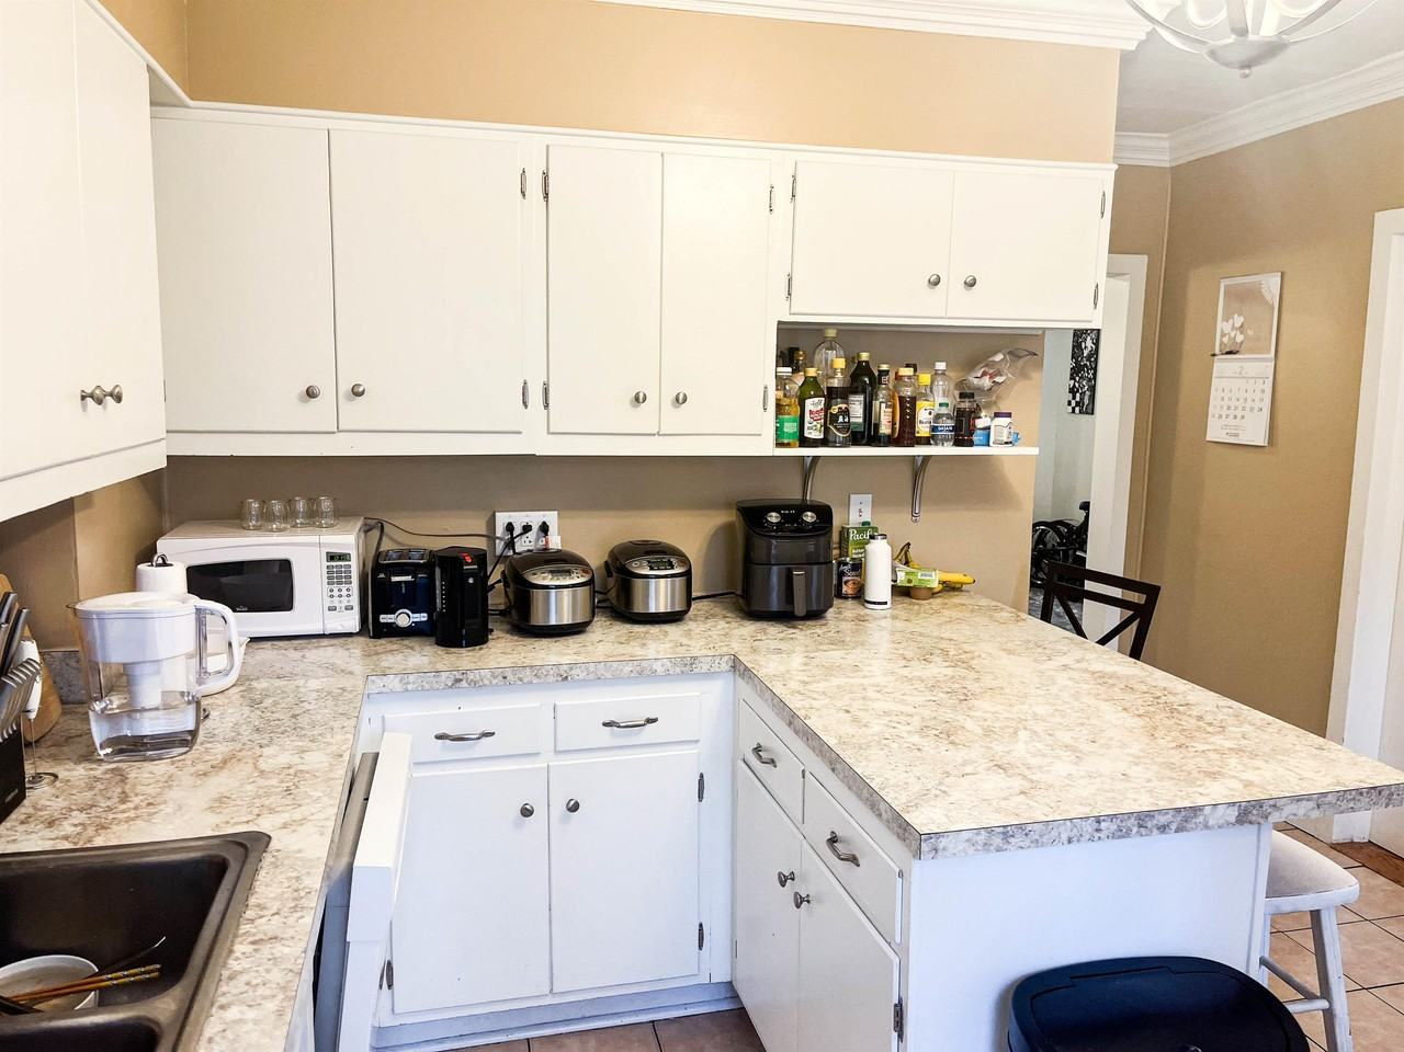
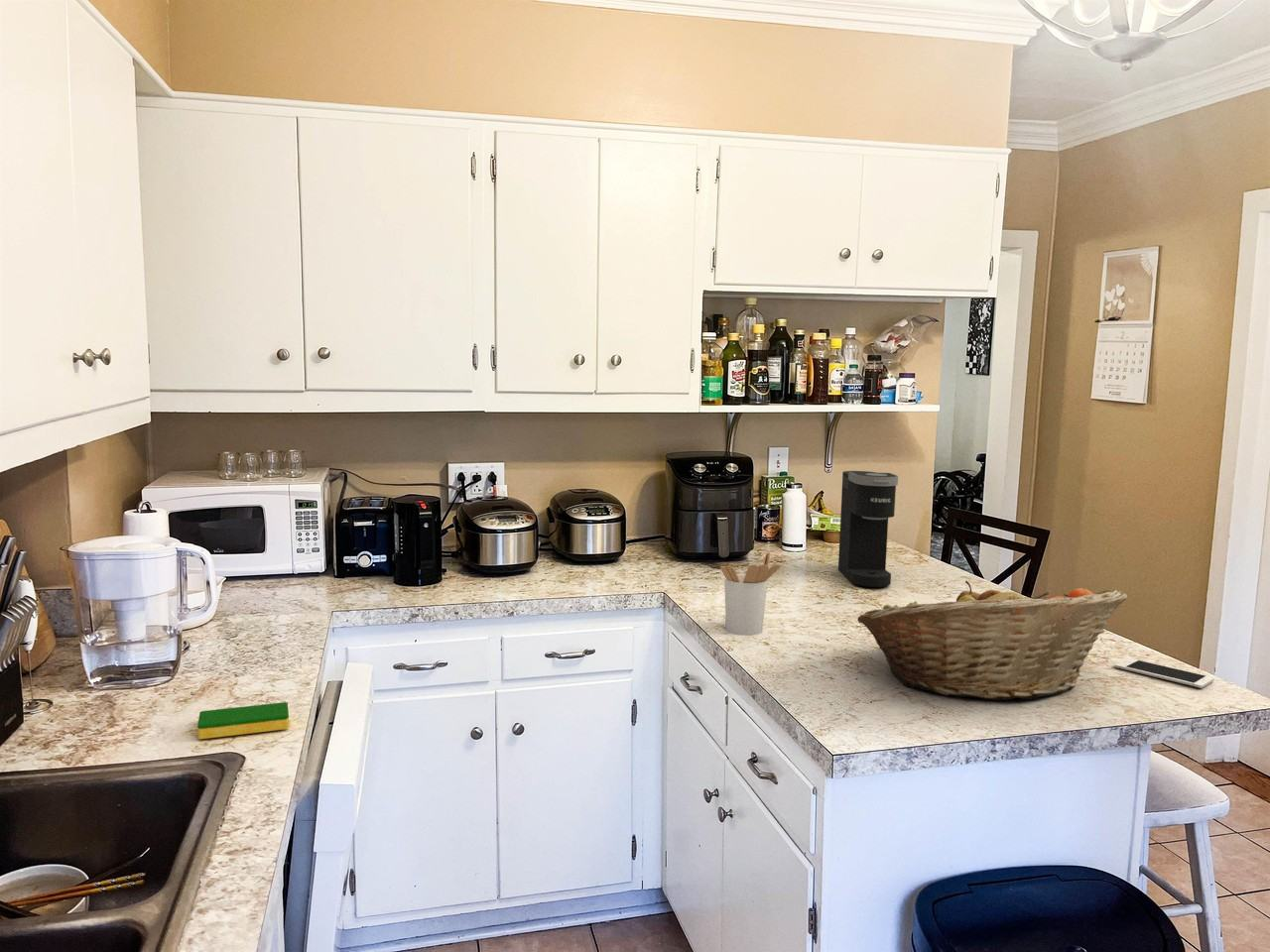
+ coffee maker (866, 525)
+ cell phone (1163, 671)
+ utensil holder (751, 594)
+ dish sponge (244, 720)
+ fruit basket (989, 628)
